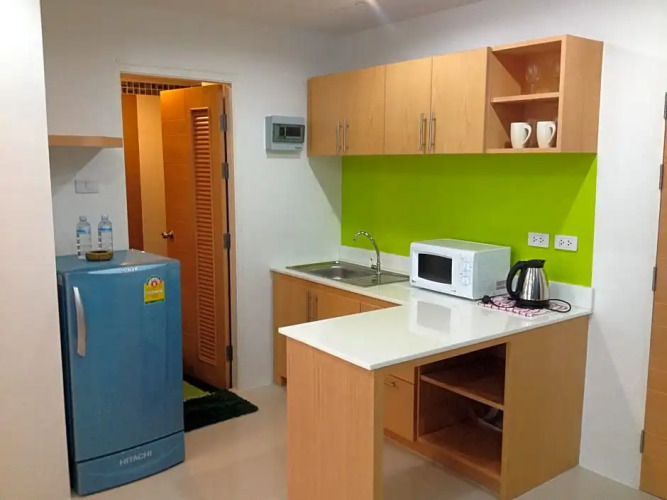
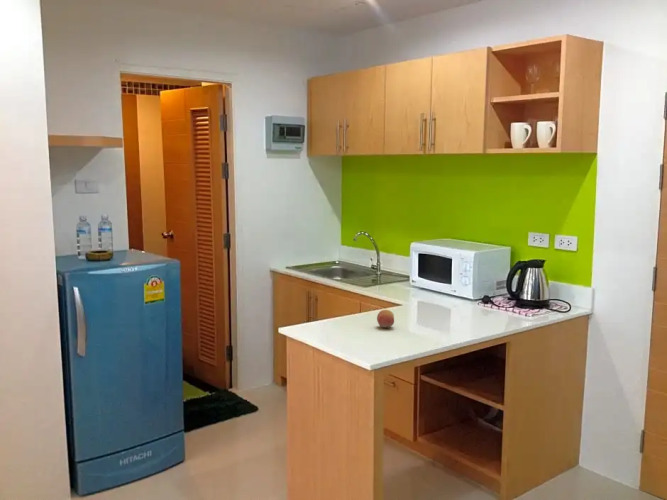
+ fruit (385, 318)
